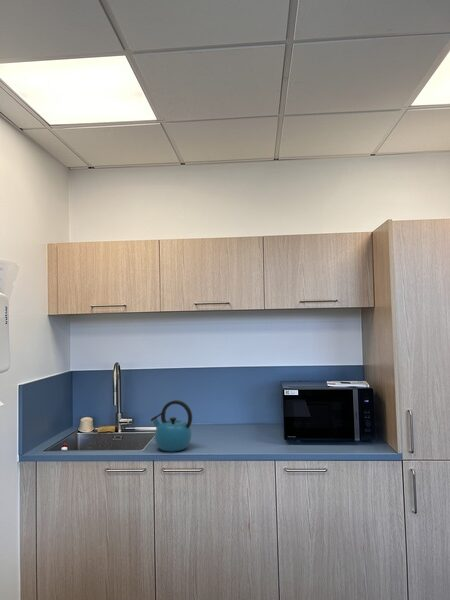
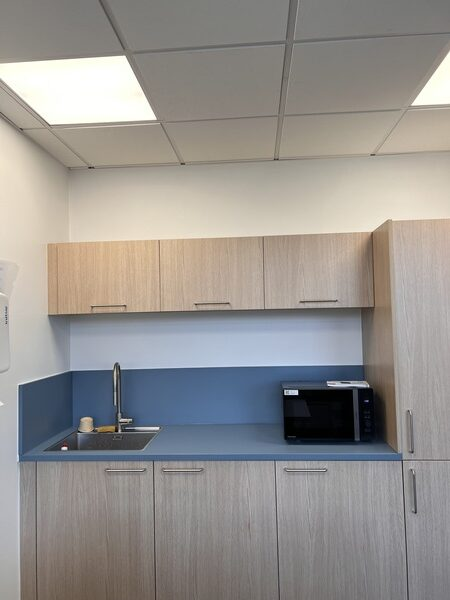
- kettle (171, 424)
